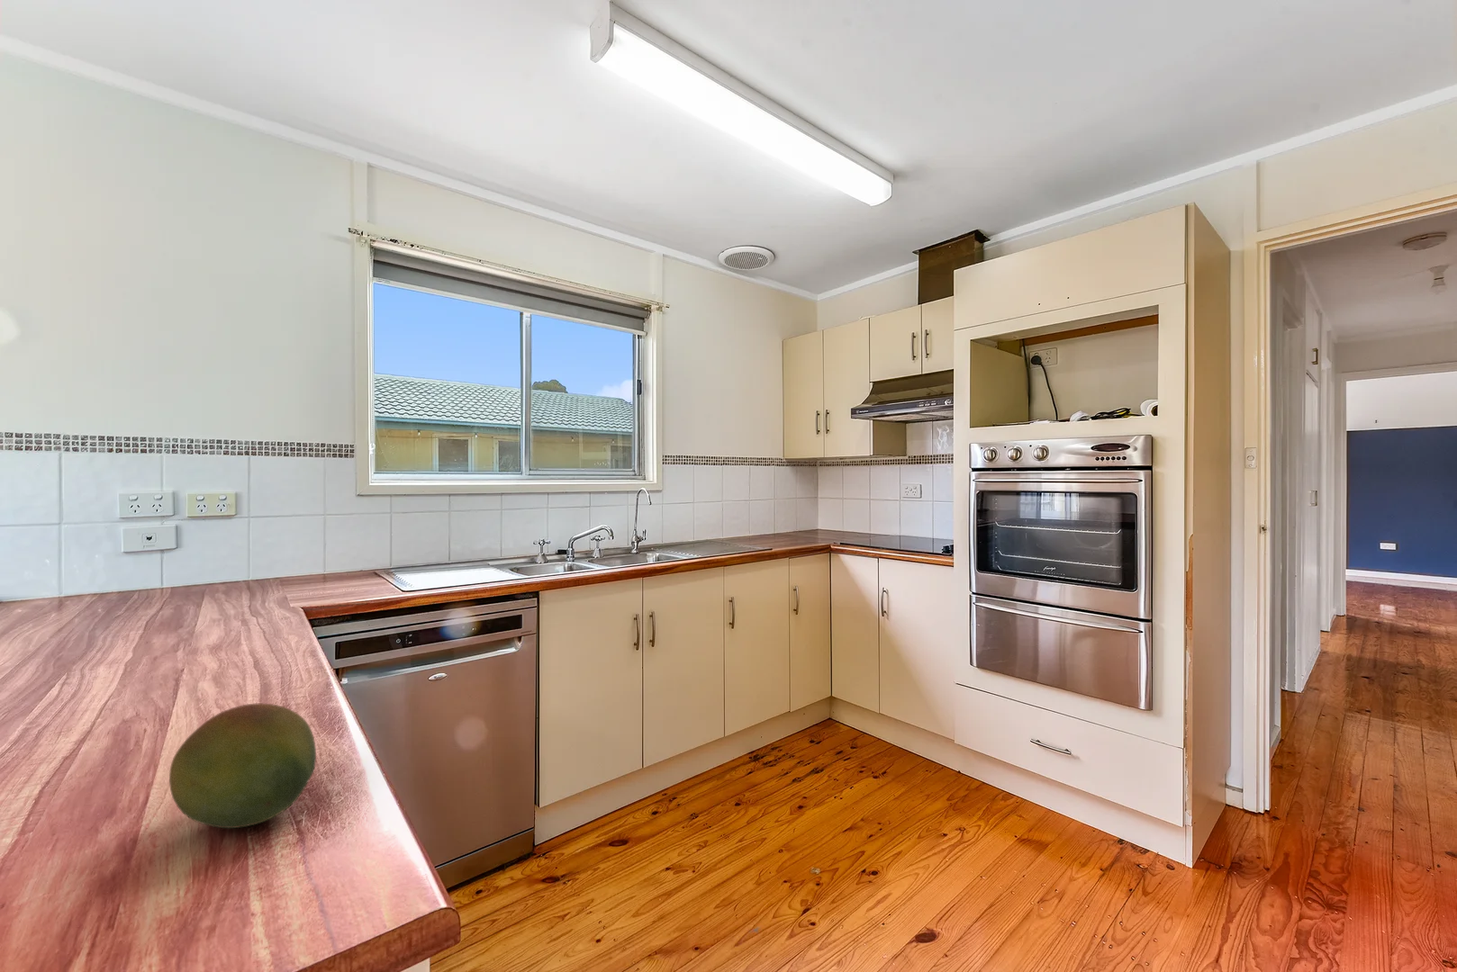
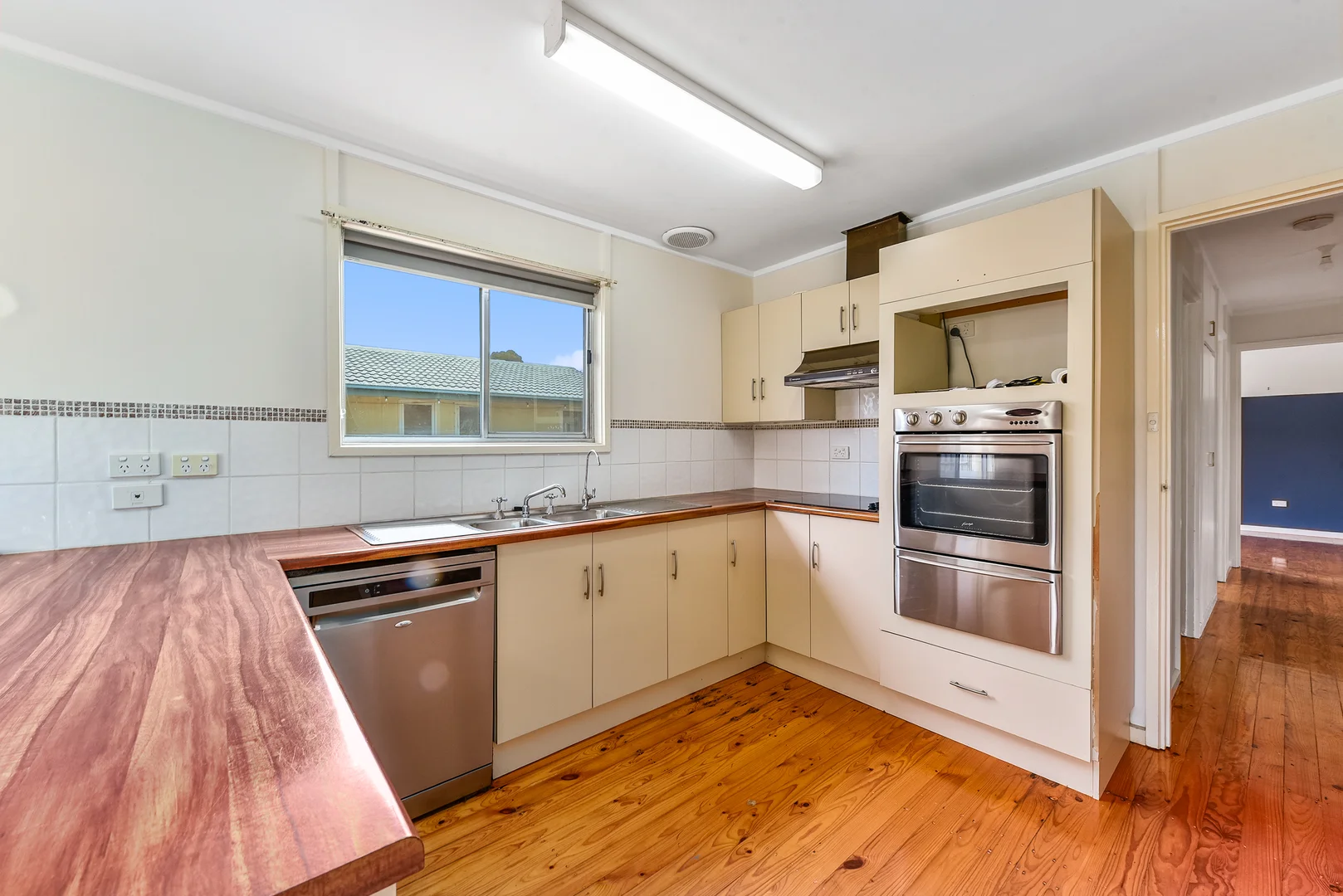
- fruit (254, 763)
